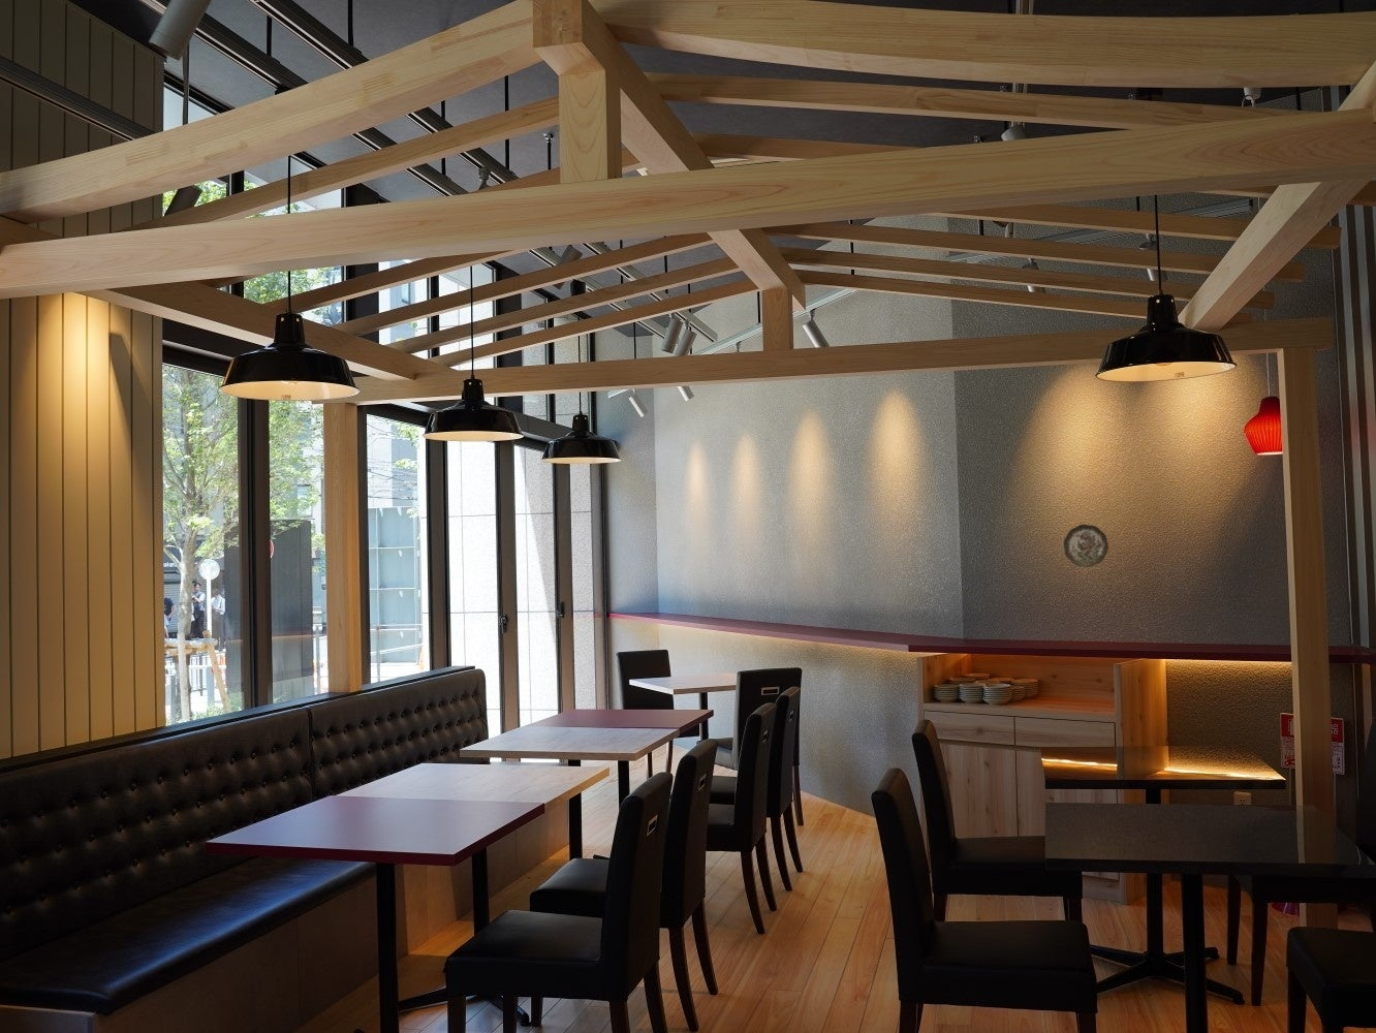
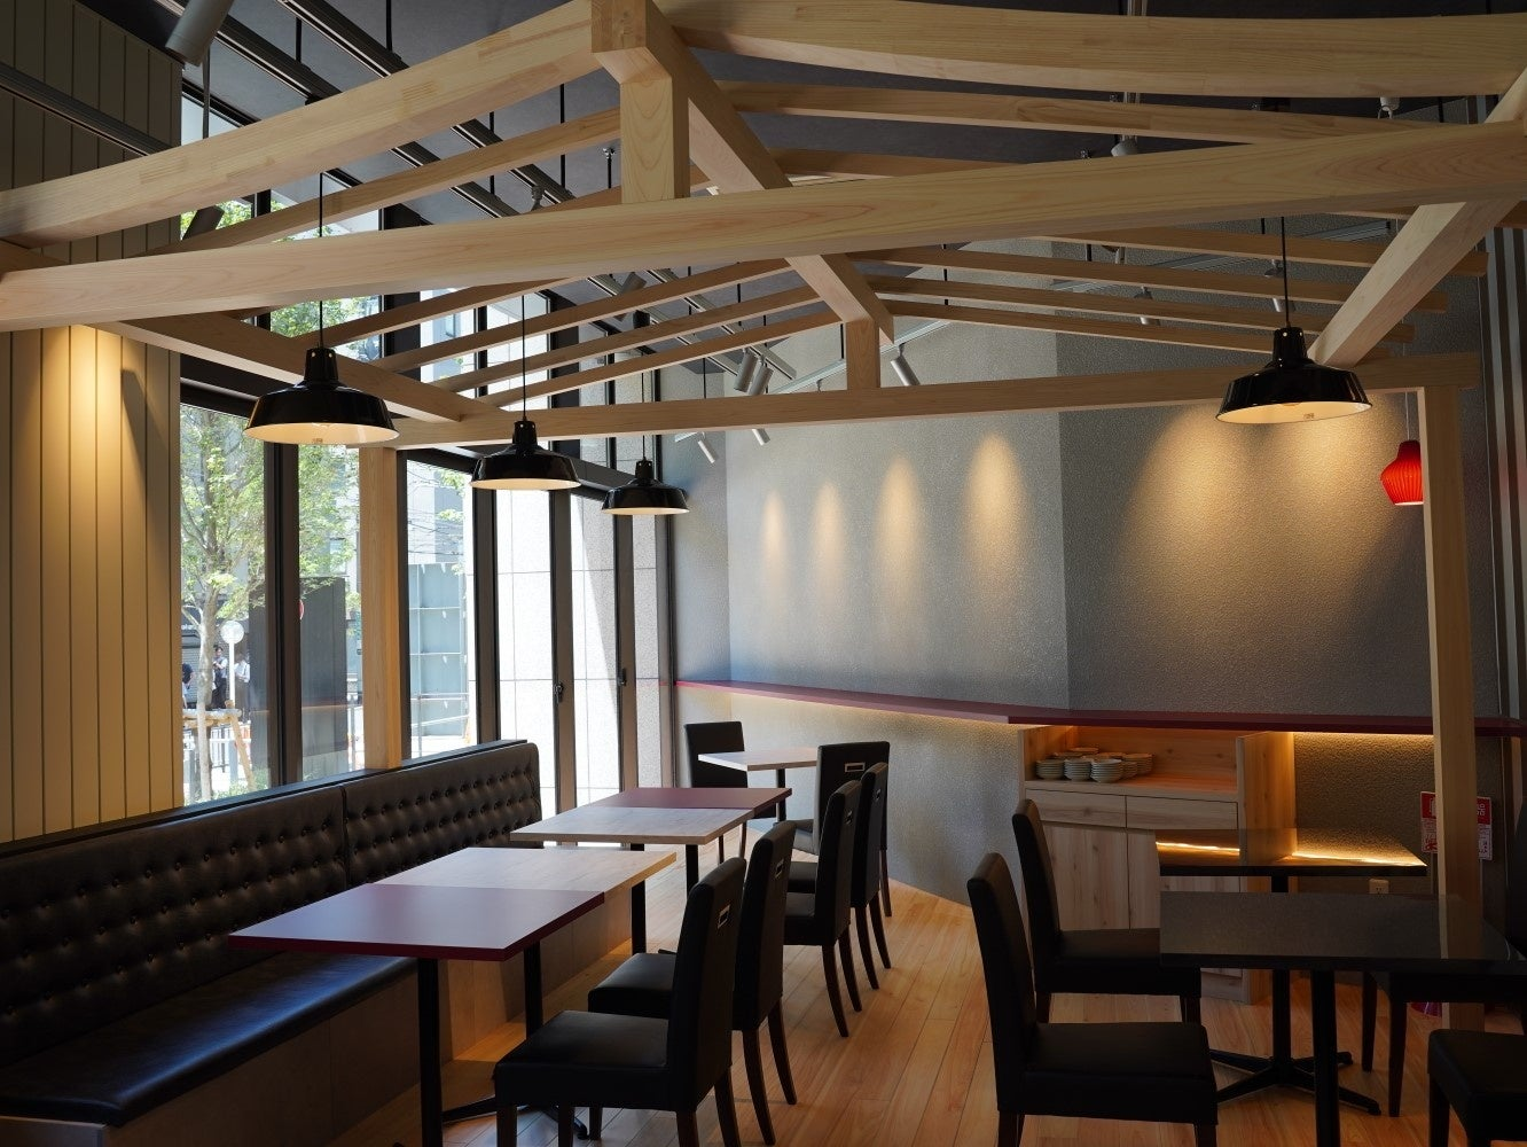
- decorative plate (1086, 546)
